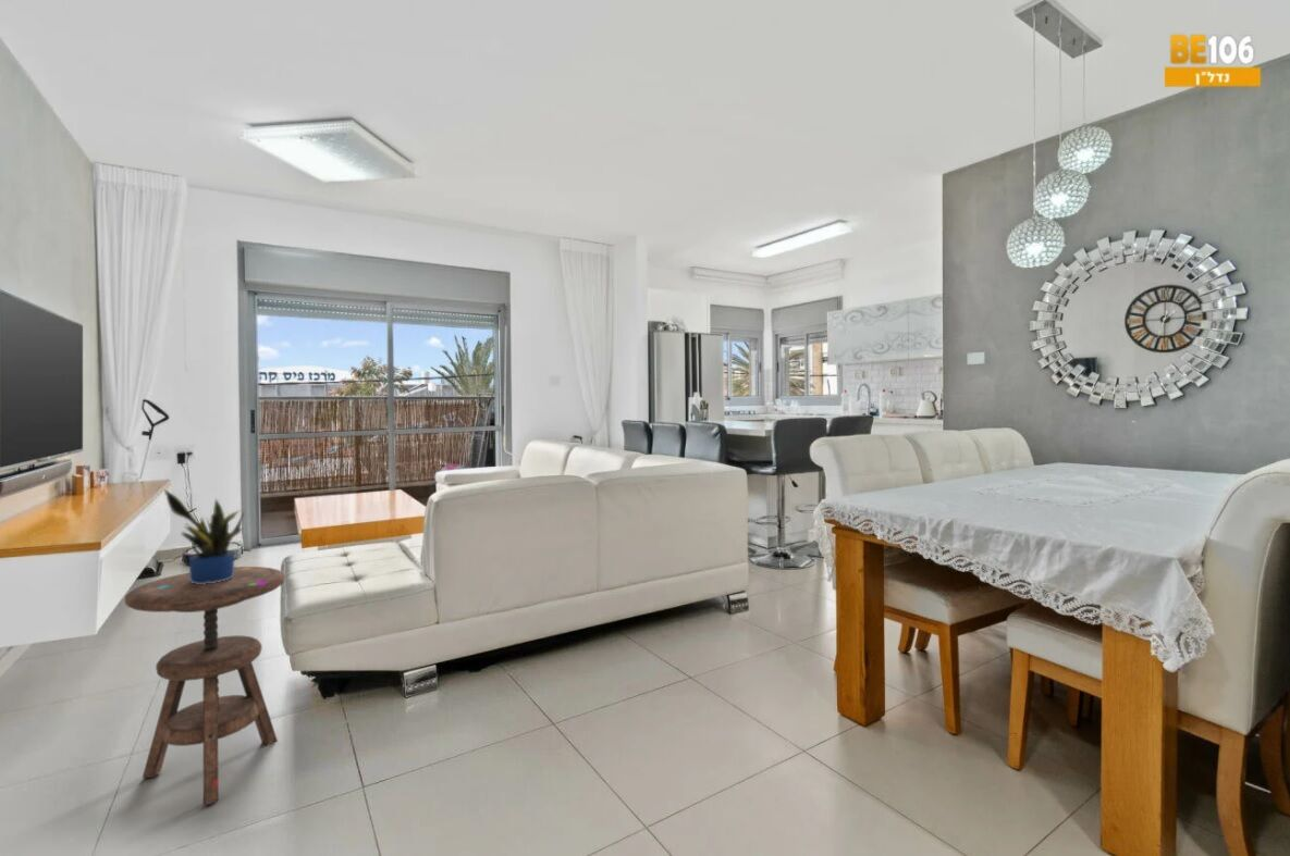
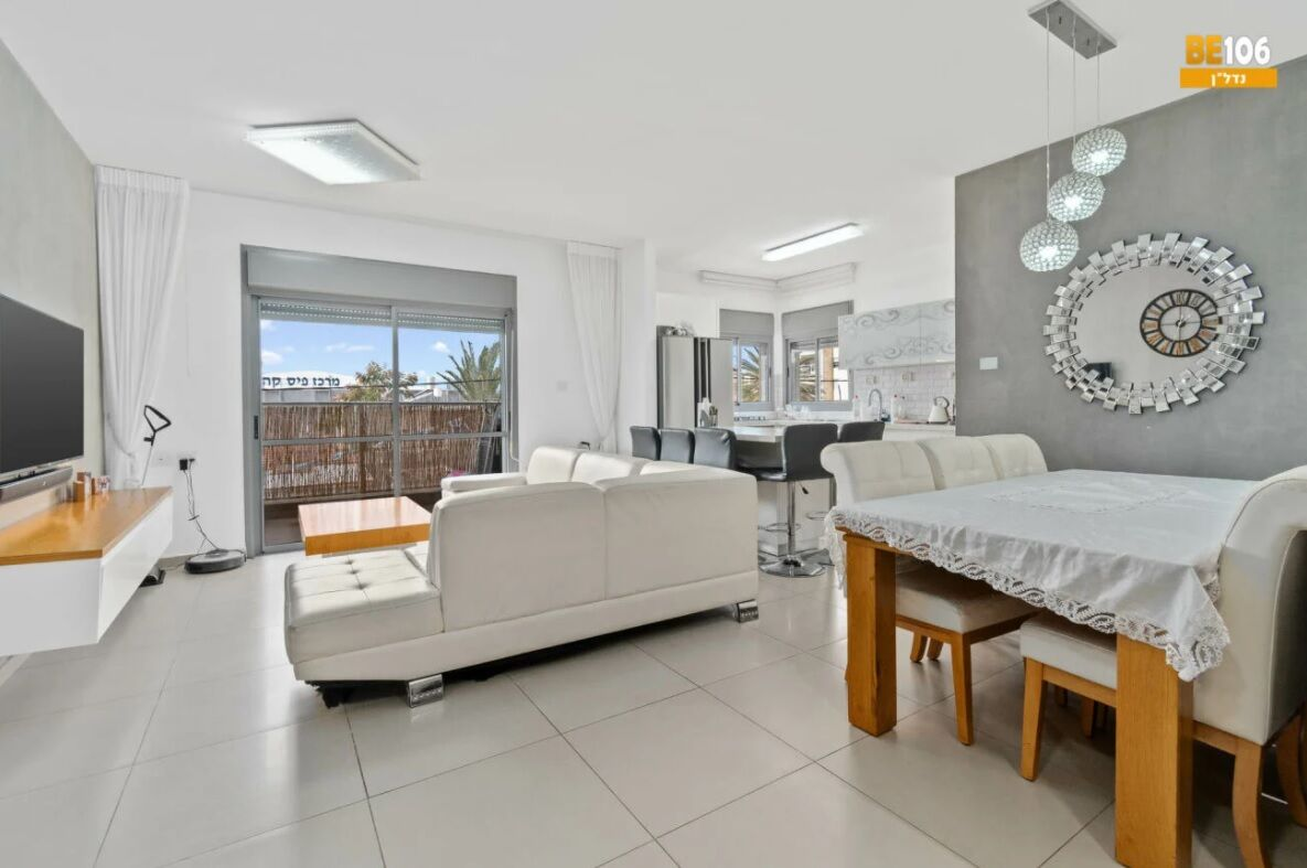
- side table (211, 675)
- potted plant (206, 533)
